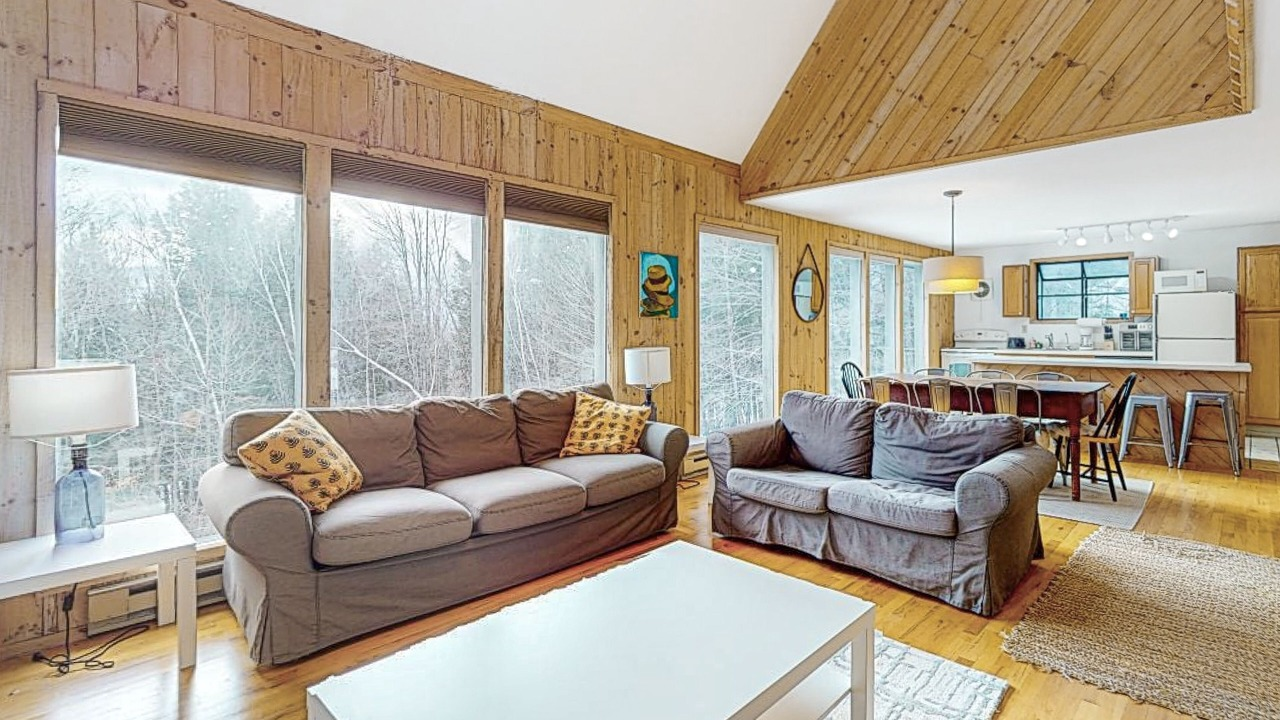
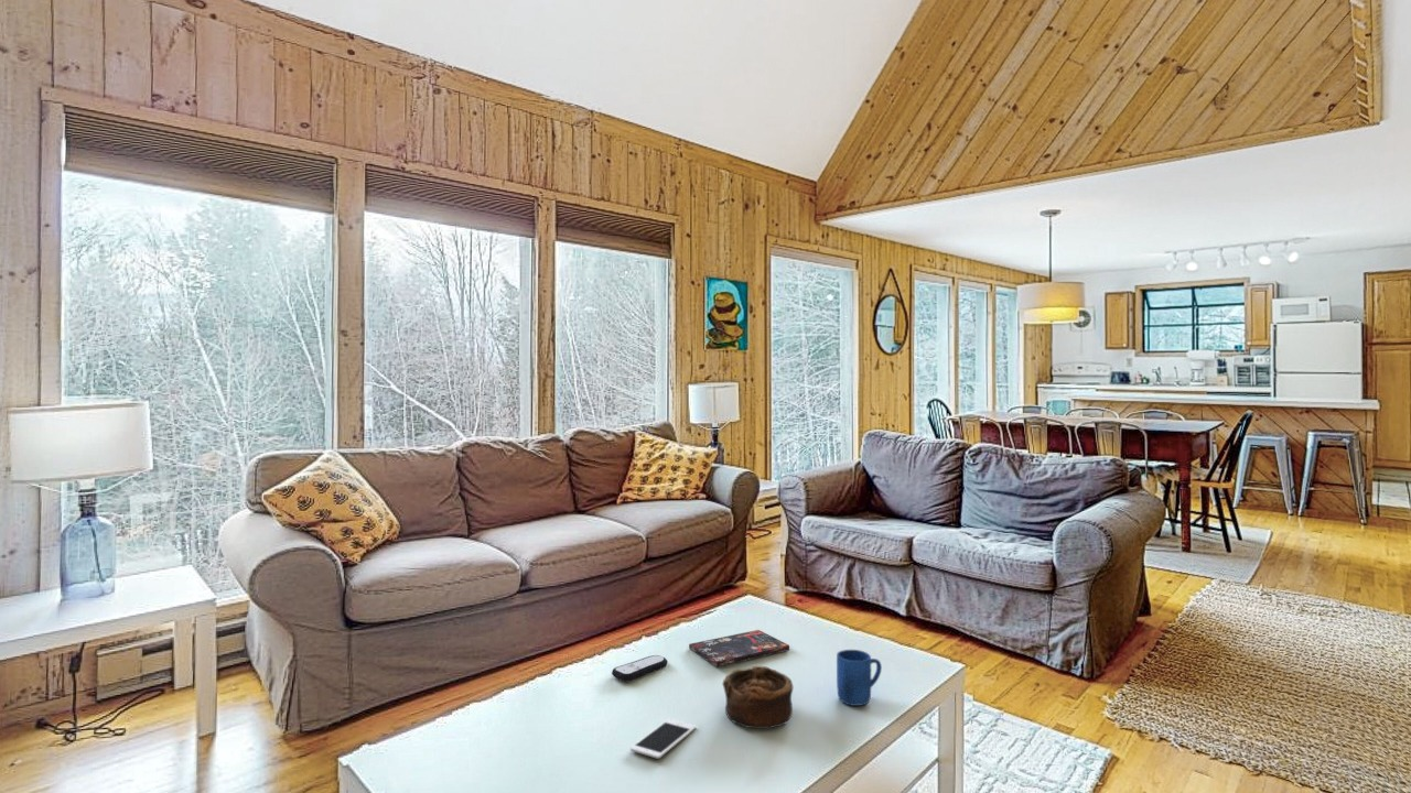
+ bowl (758, 695)
+ remote control (640, 666)
+ cell phone (664, 737)
+ book (739, 647)
+ mug (860, 676)
